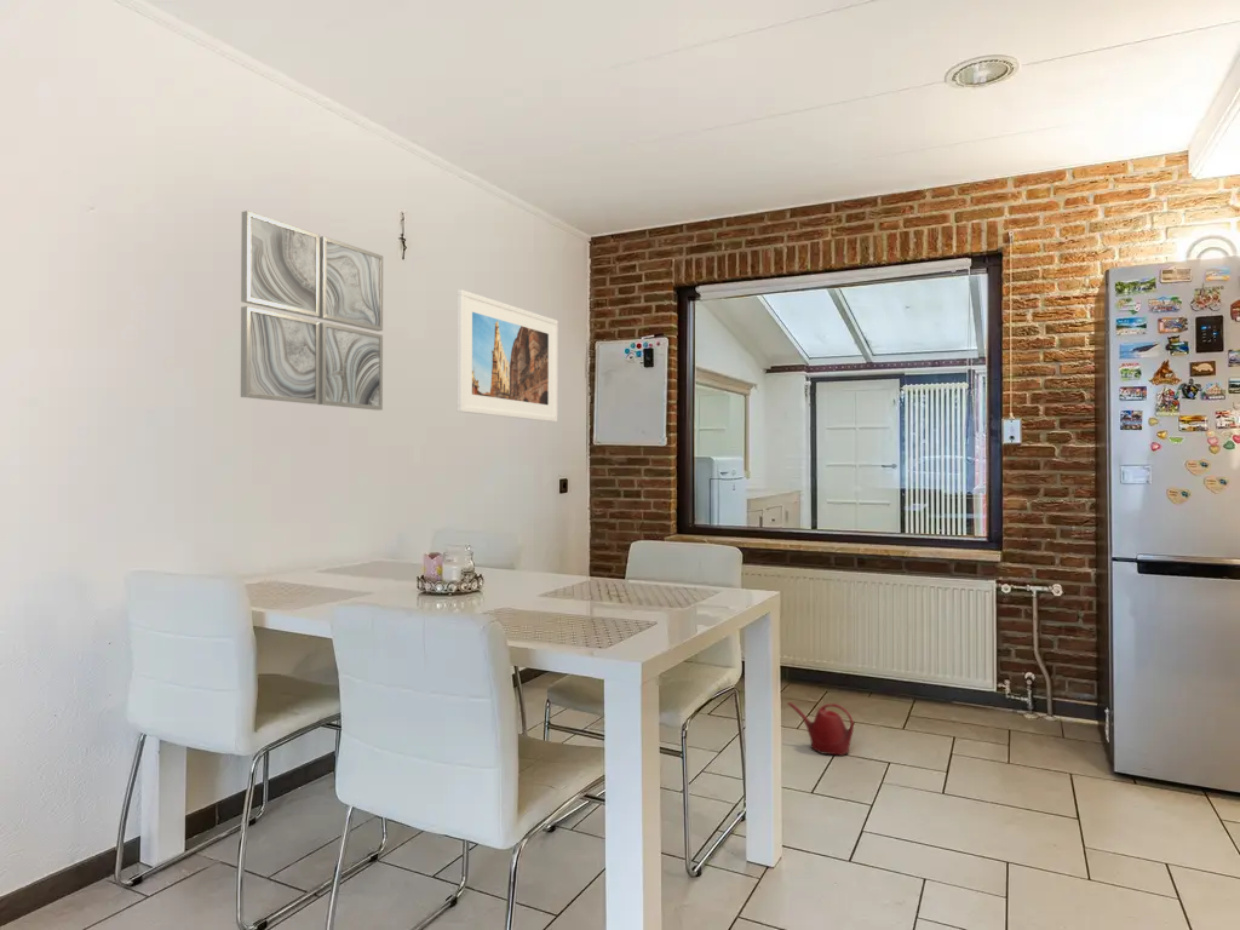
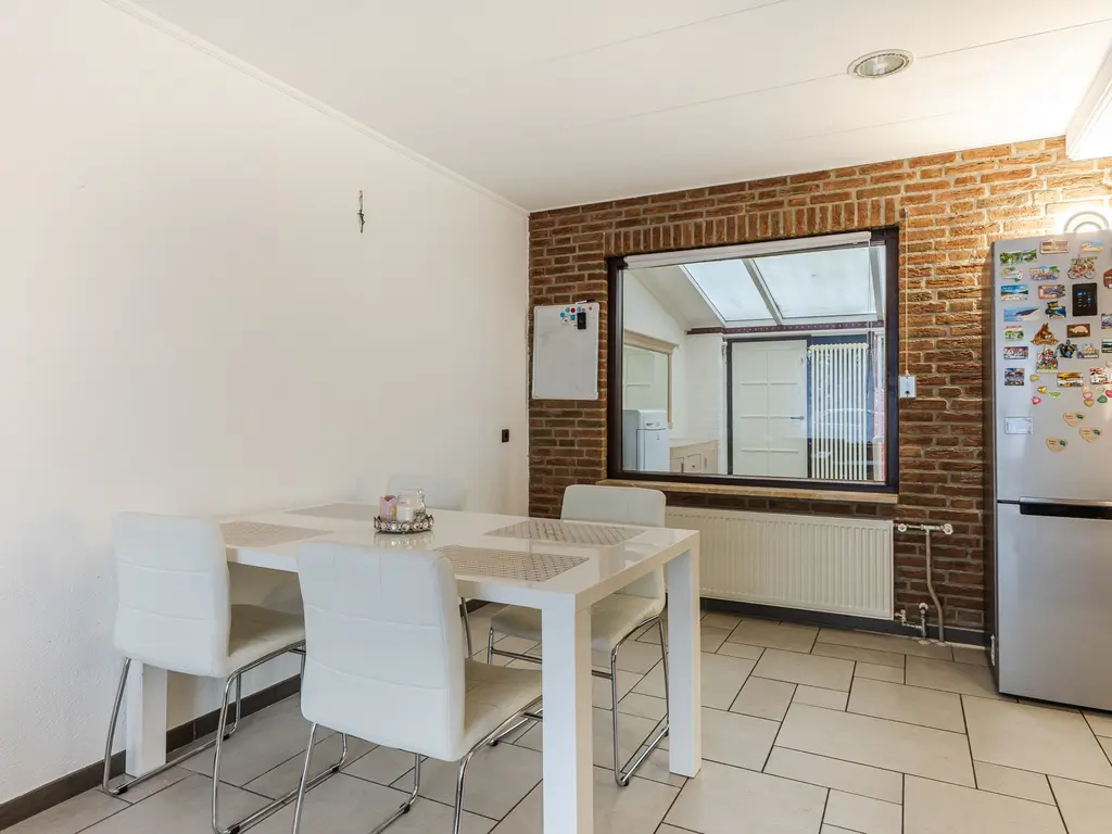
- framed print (511, 361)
- wall art (317, 321)
- watering can (819, 724)
